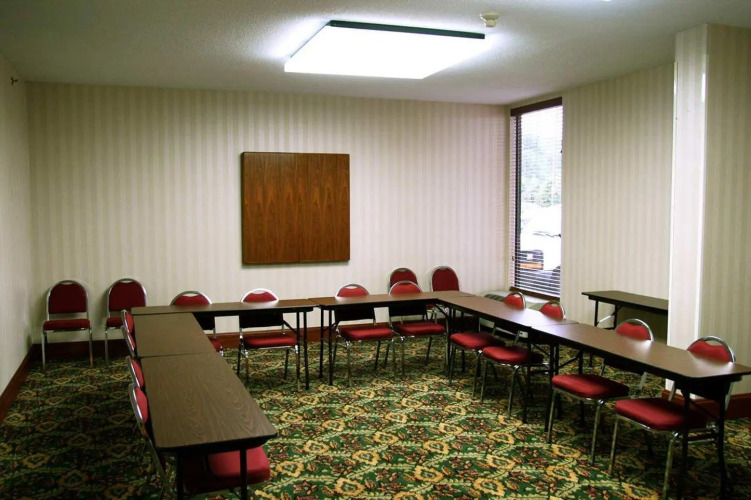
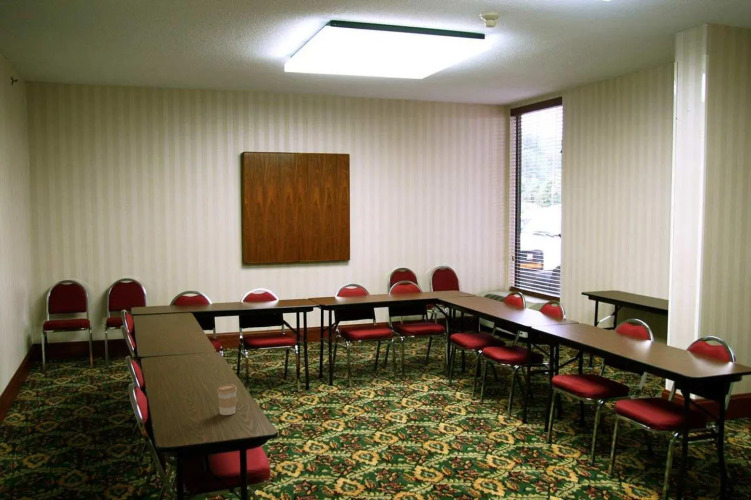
+ coffee cup (227, 399)
